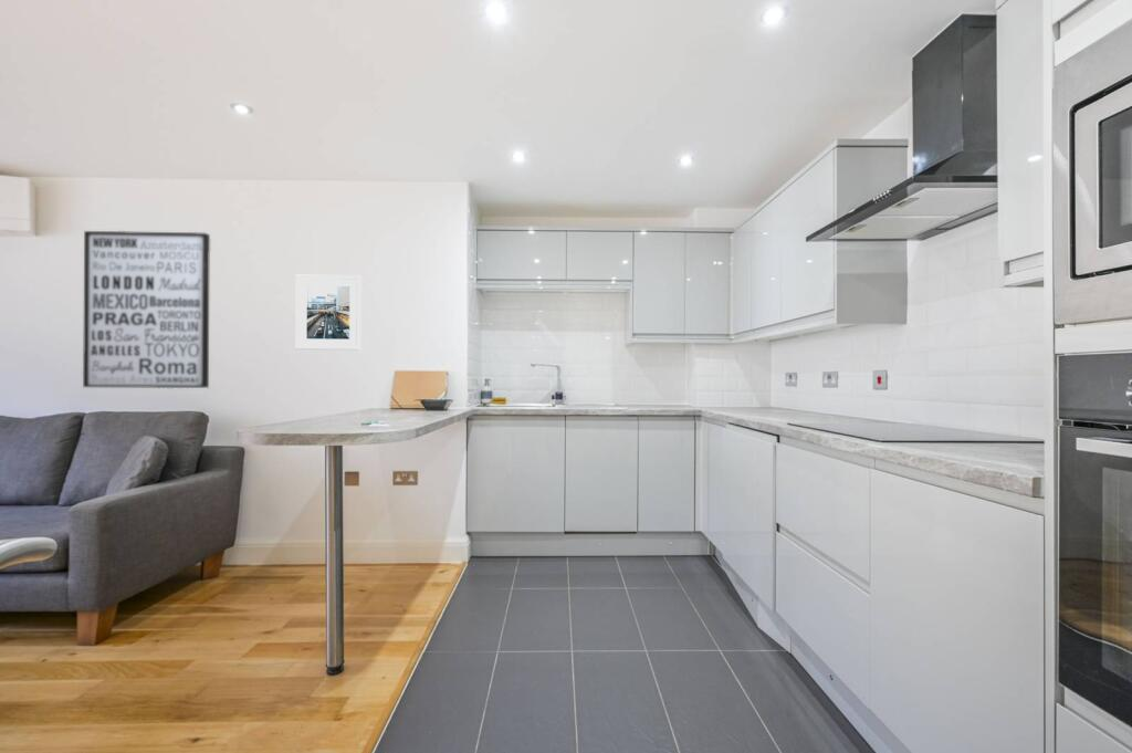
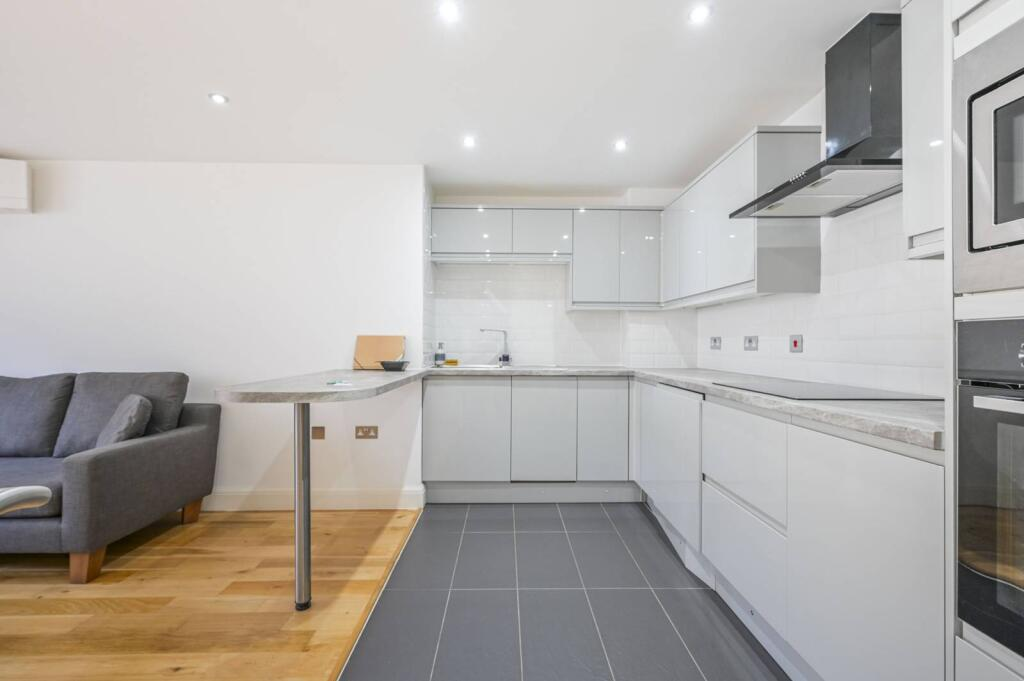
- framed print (328, 312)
- wall art (147, 310)
